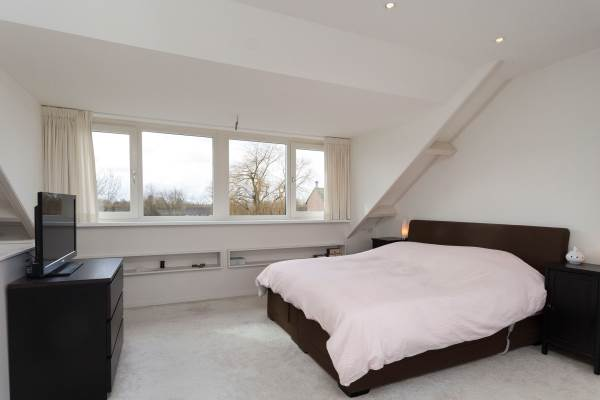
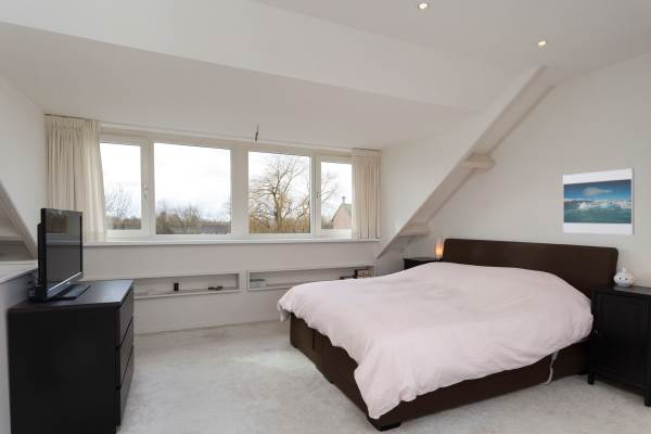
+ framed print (596, 202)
